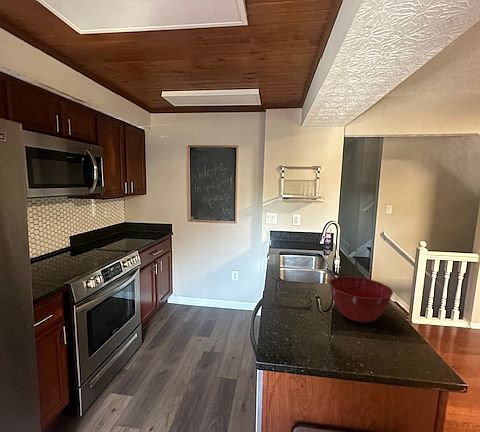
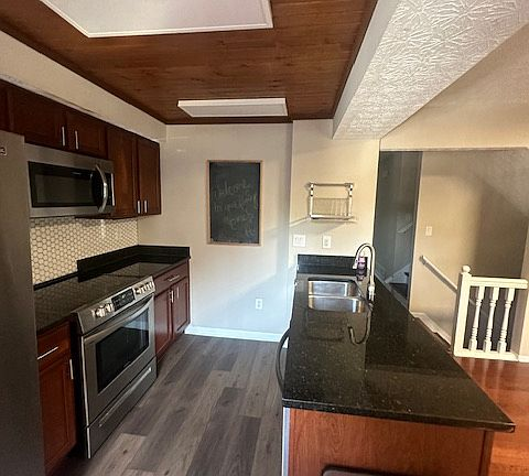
- mixing bowl (358, 301)
